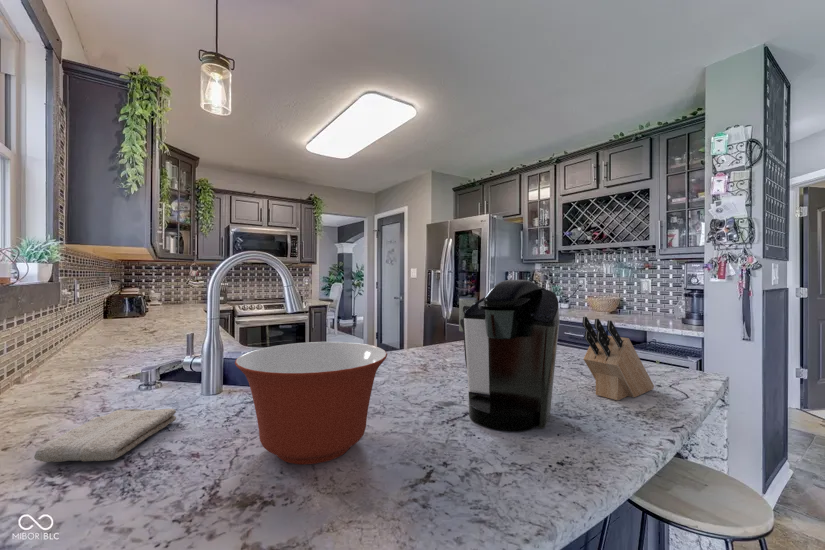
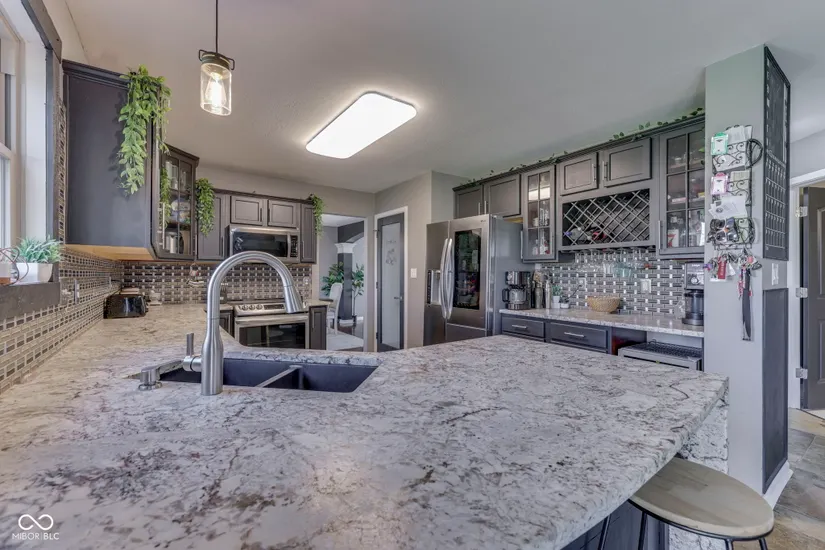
- knife block (616, 354)
- mixing bowl (314, 400)
- coffee maker (489, 342)
- washcloth (116, 431)
